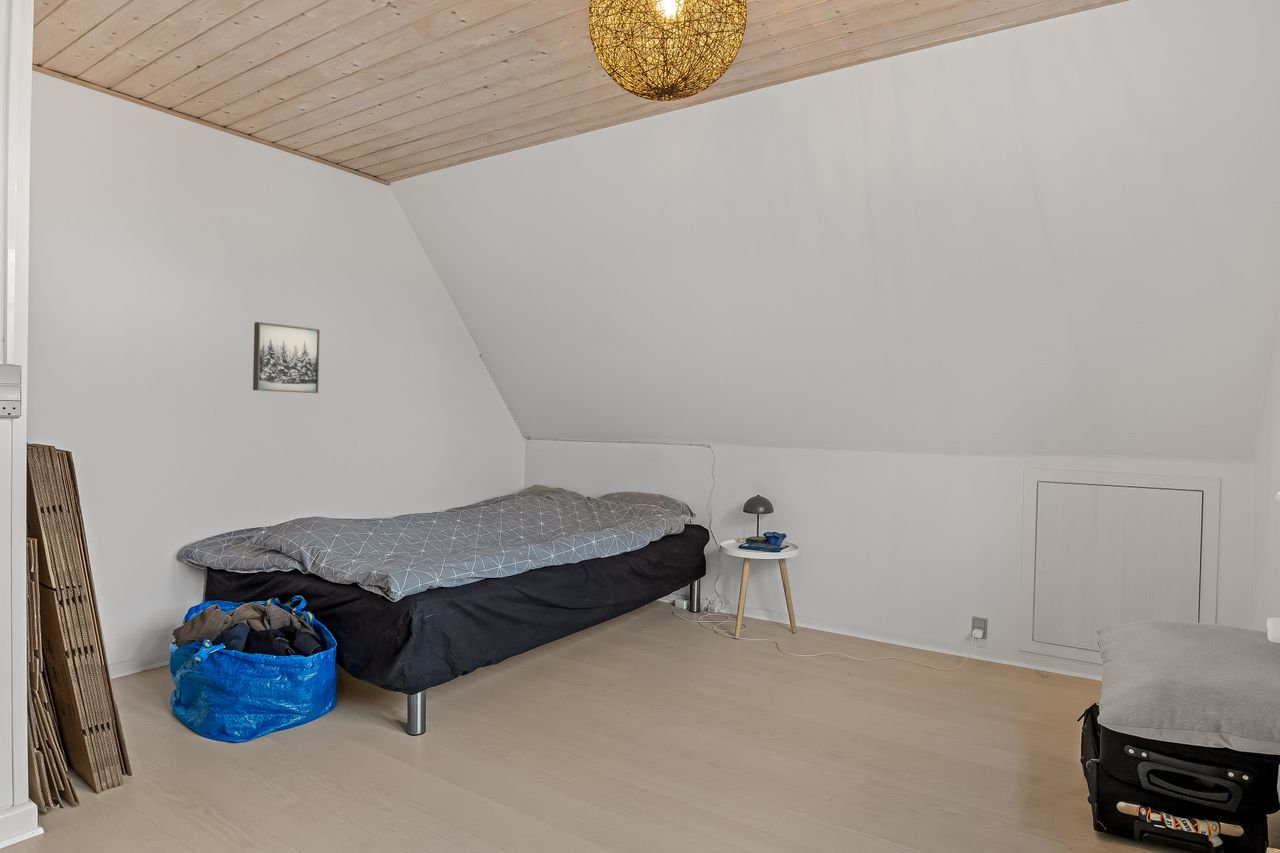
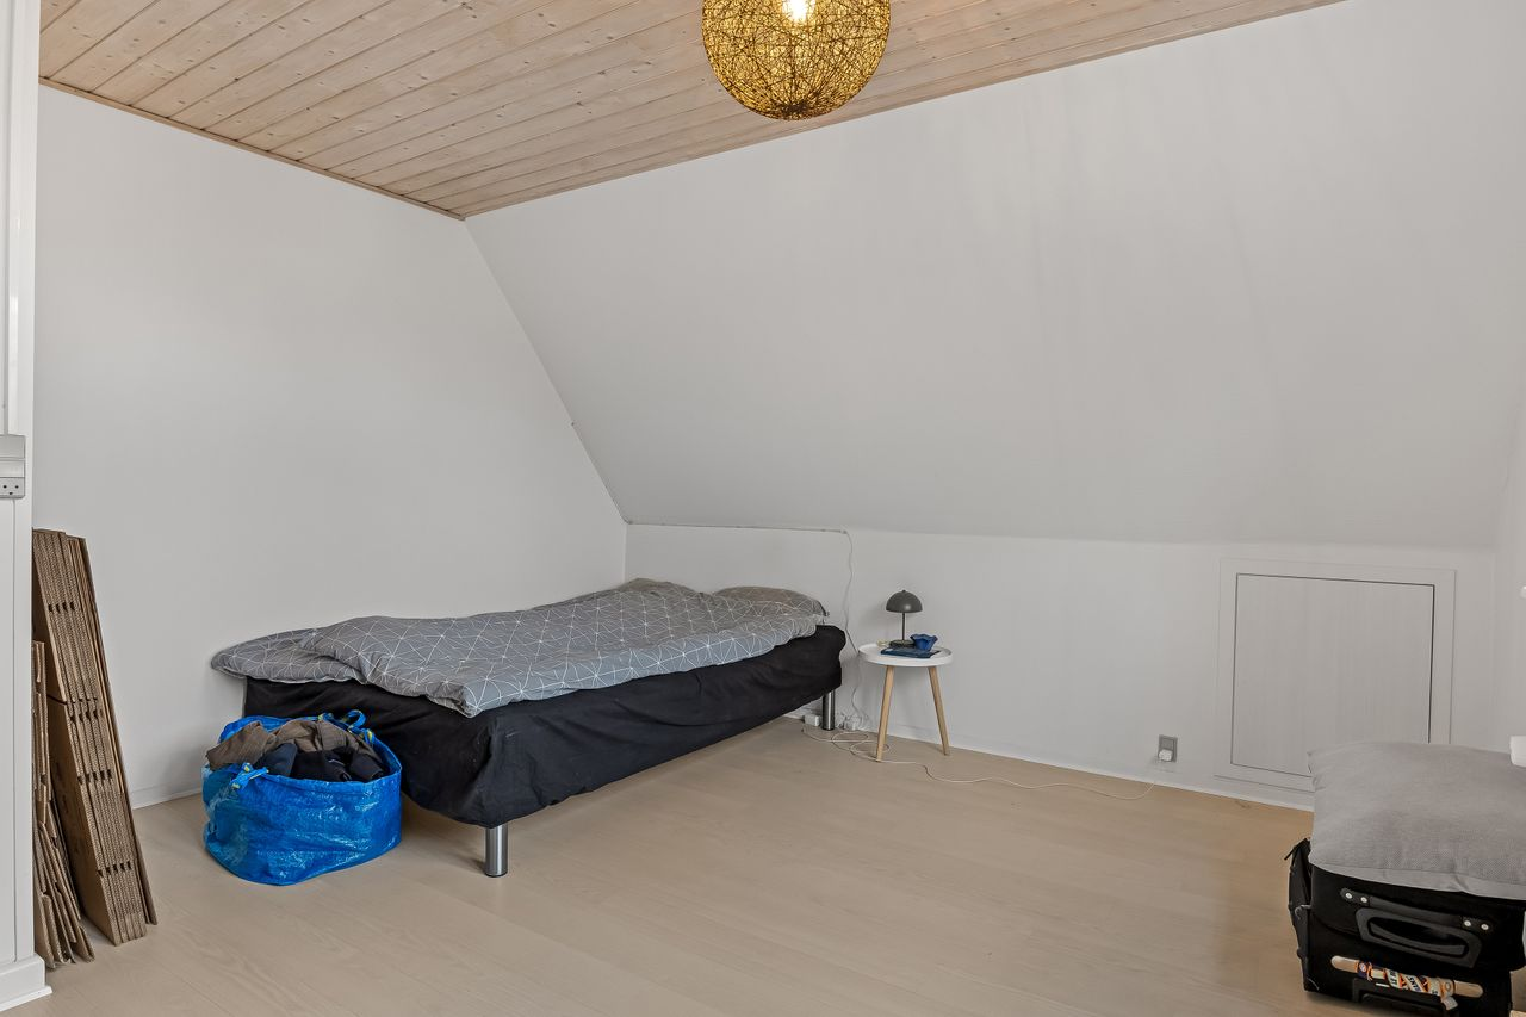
- wall art (287, 358)
